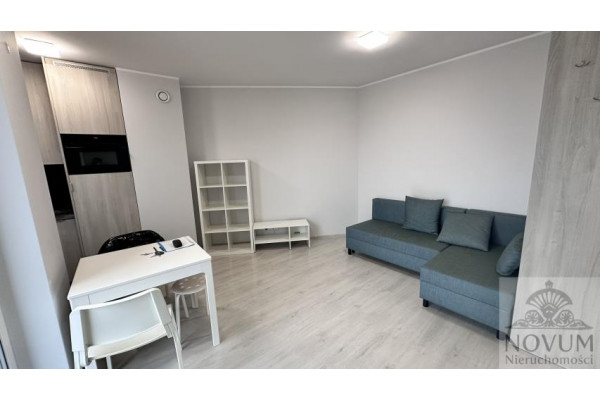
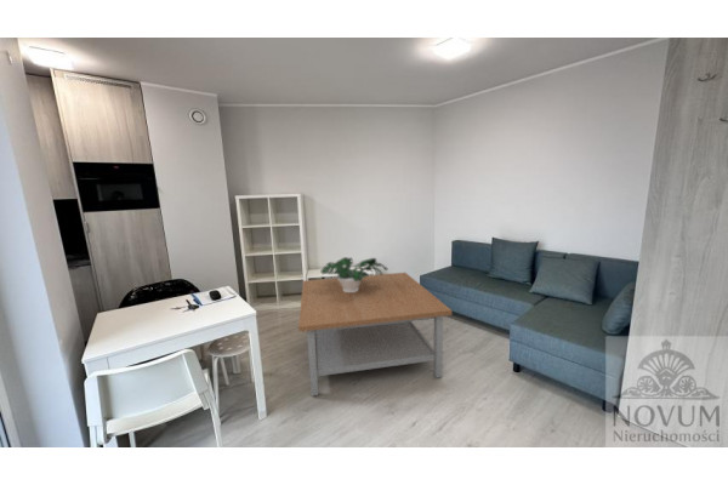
+ potted plant (354, 276)
+ coffee table (365, 323)
